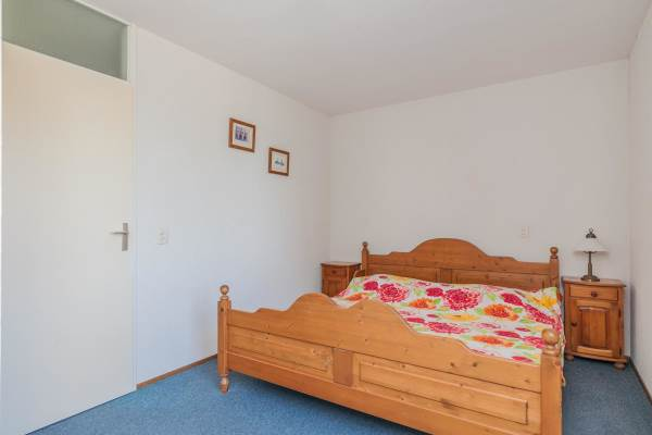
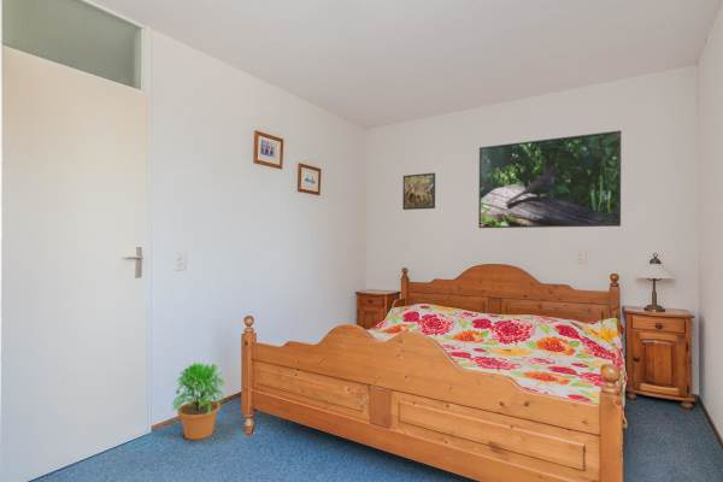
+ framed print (543, 183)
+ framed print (418, 192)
+ potted plant (198, 396)
